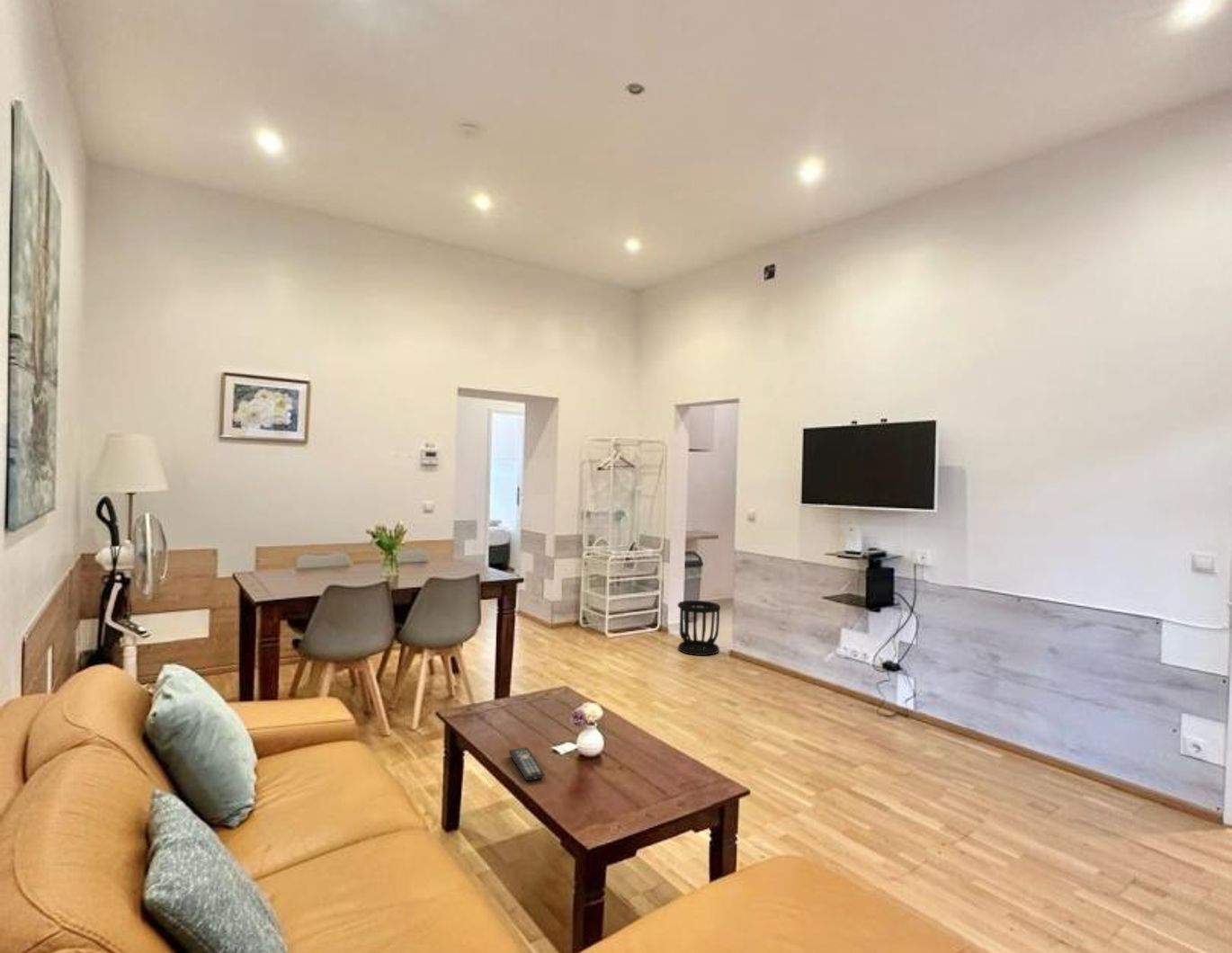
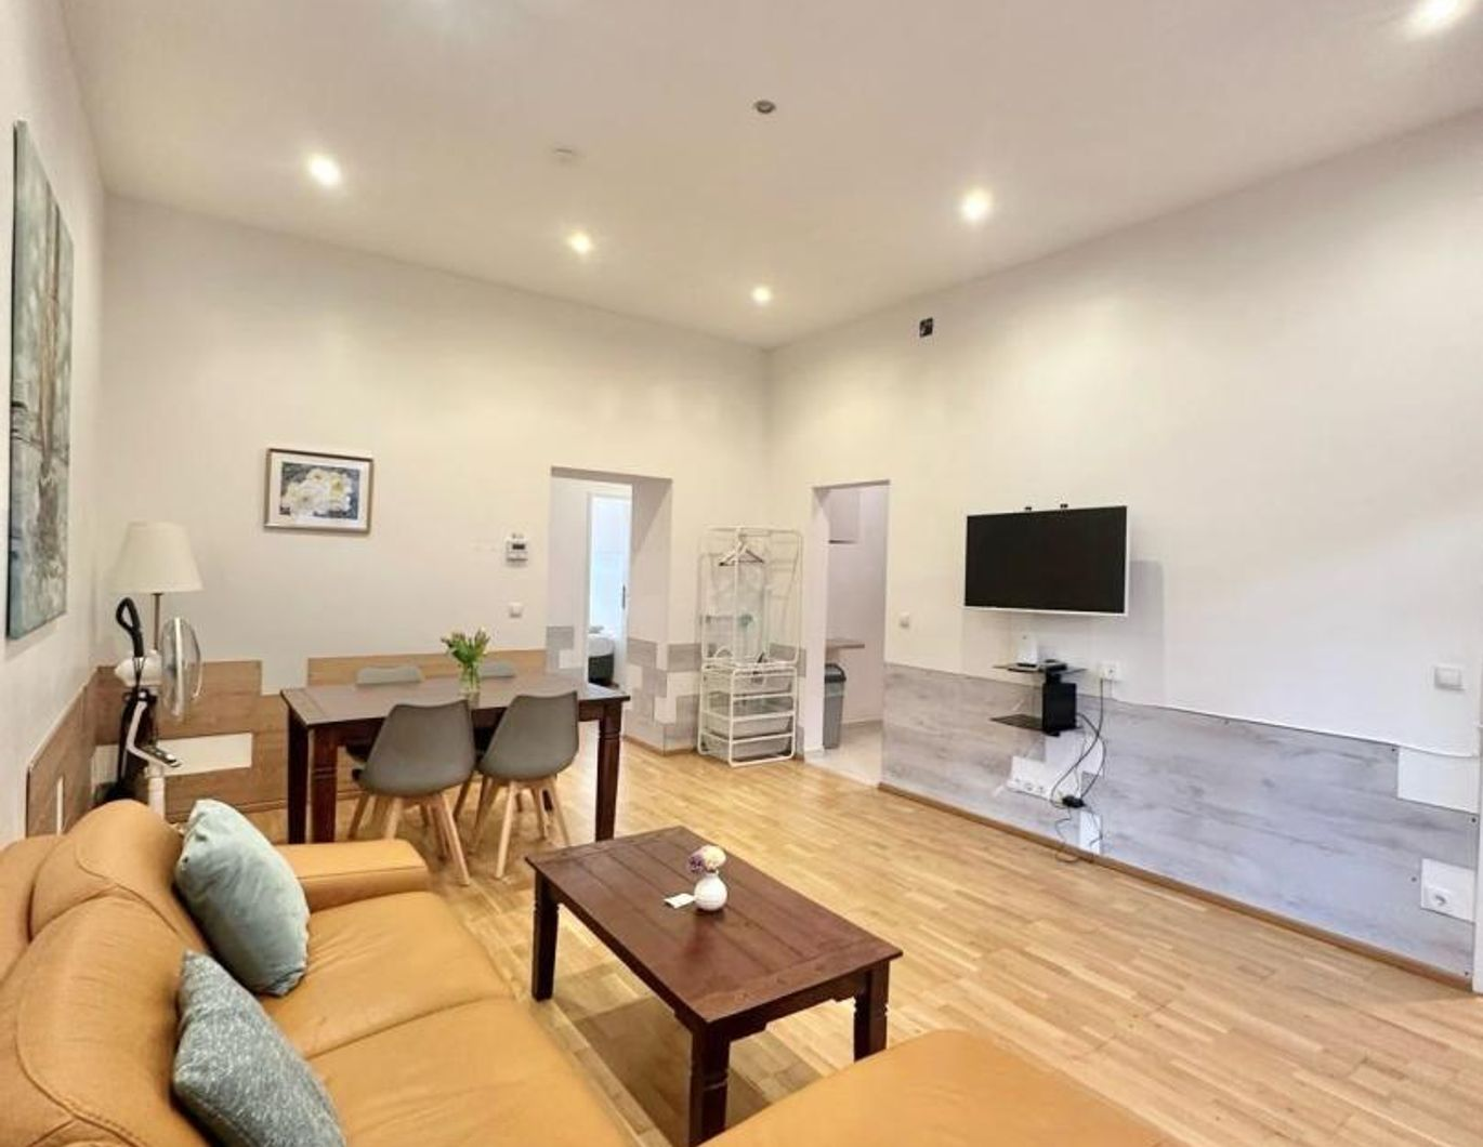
- remote control (525, 762)
- wastebasket (696, 628)
